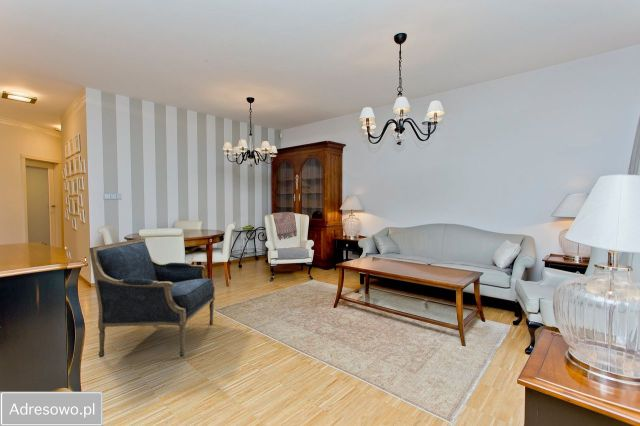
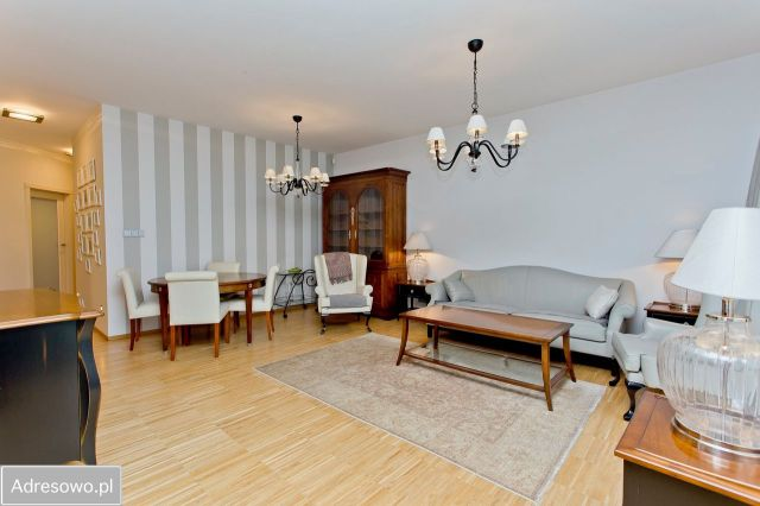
- armchair (161, 290)
